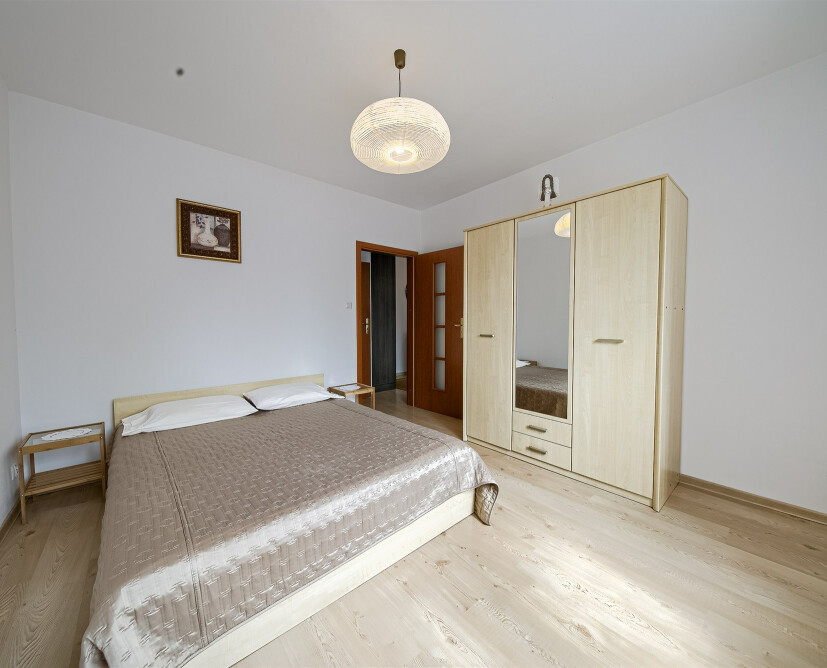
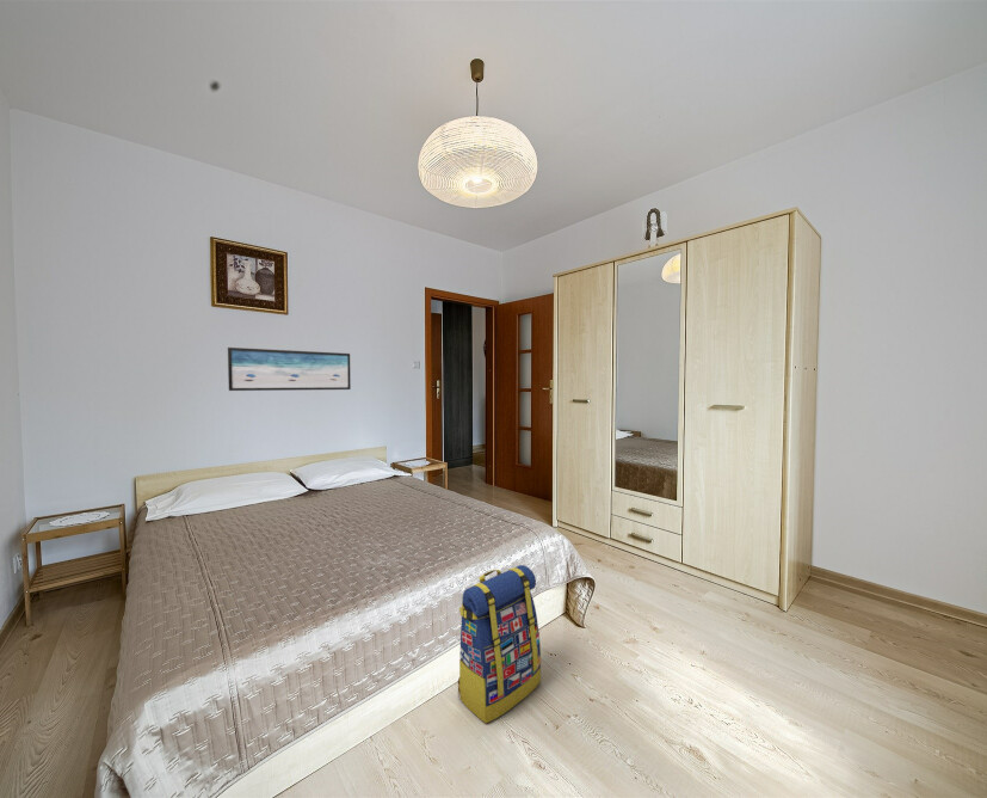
+ backpack (498, 632)
+ wall art (294, 370)
